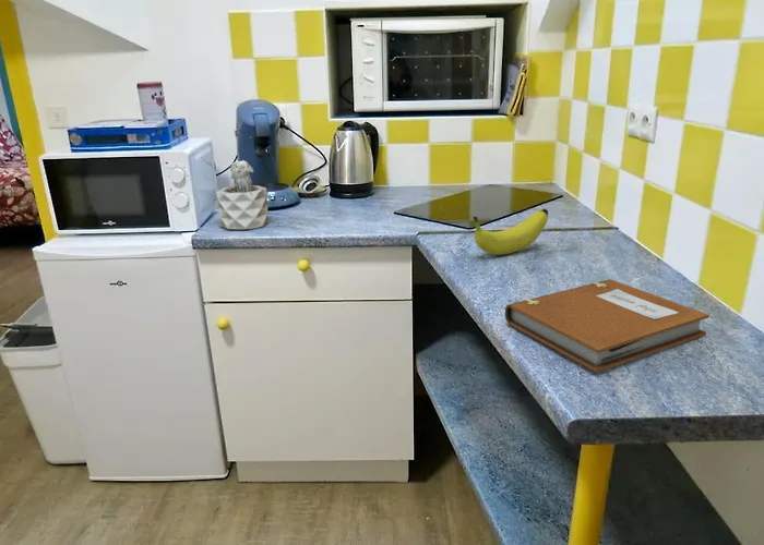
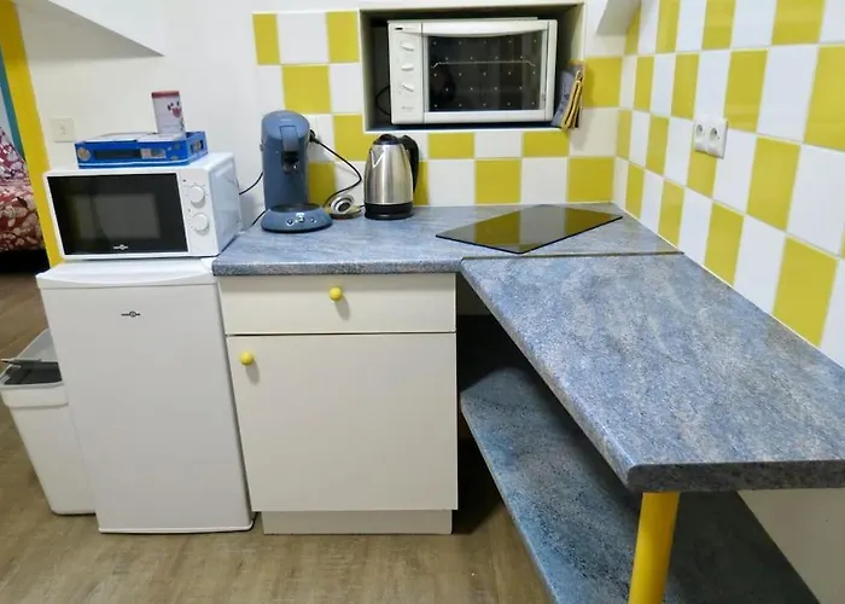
- succulent plant (241, 193)
- fruit (508, 231)
- notebook (605, 317)
